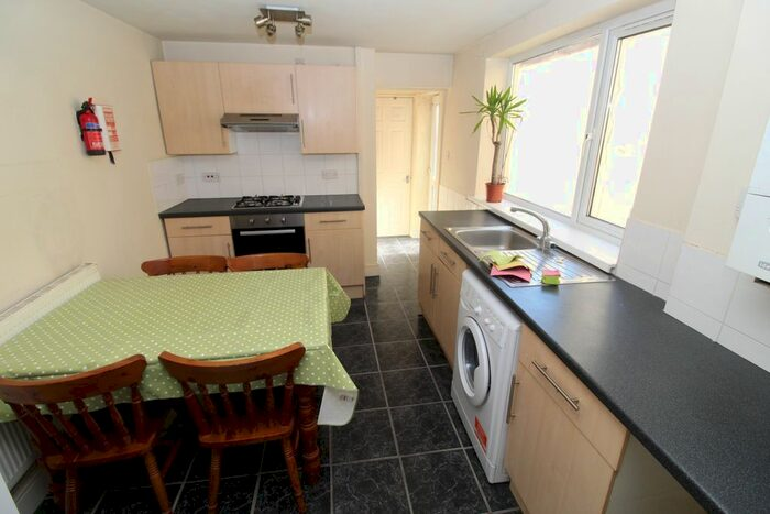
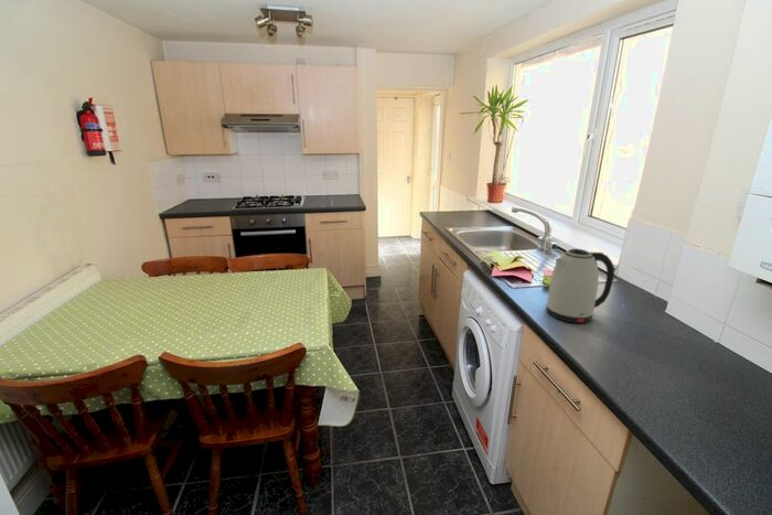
+ kettle (581, 281)
